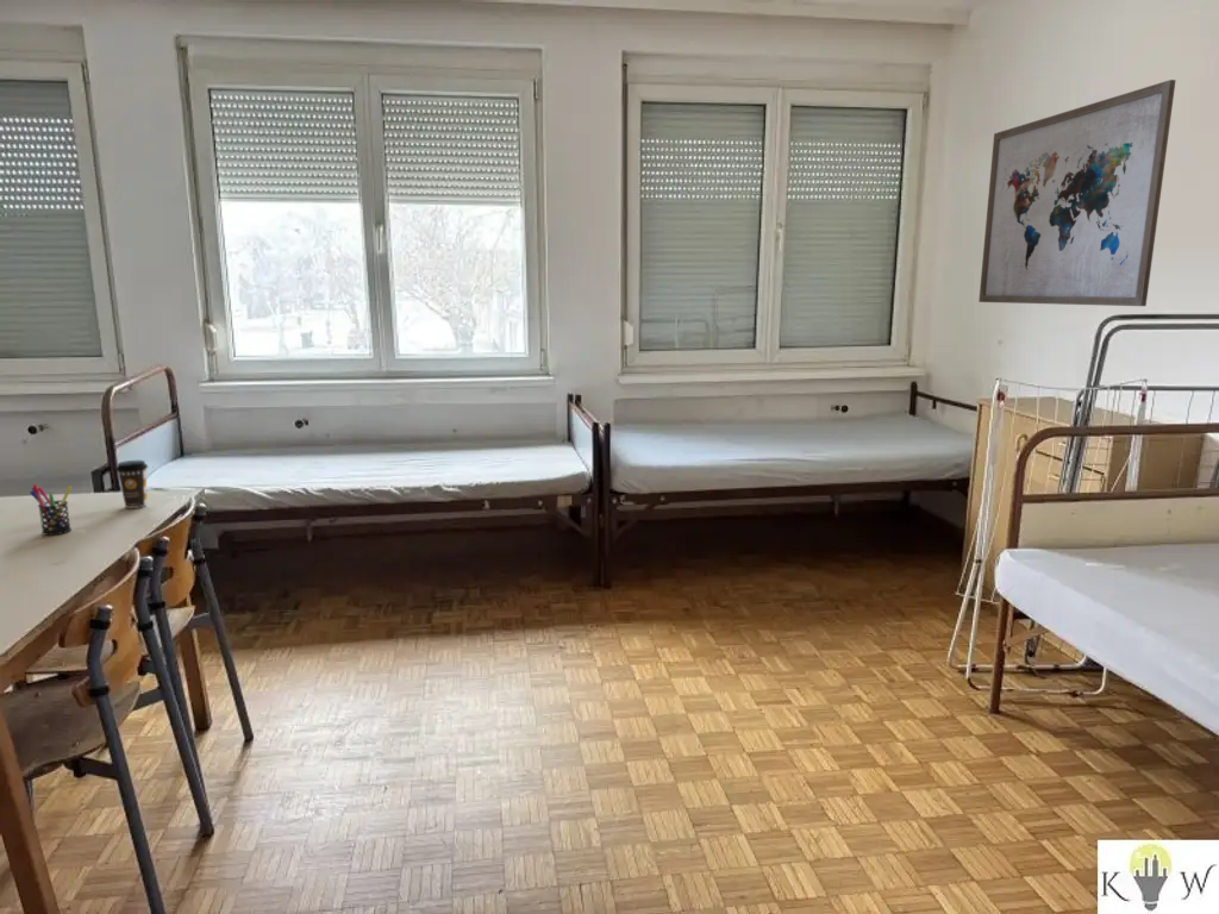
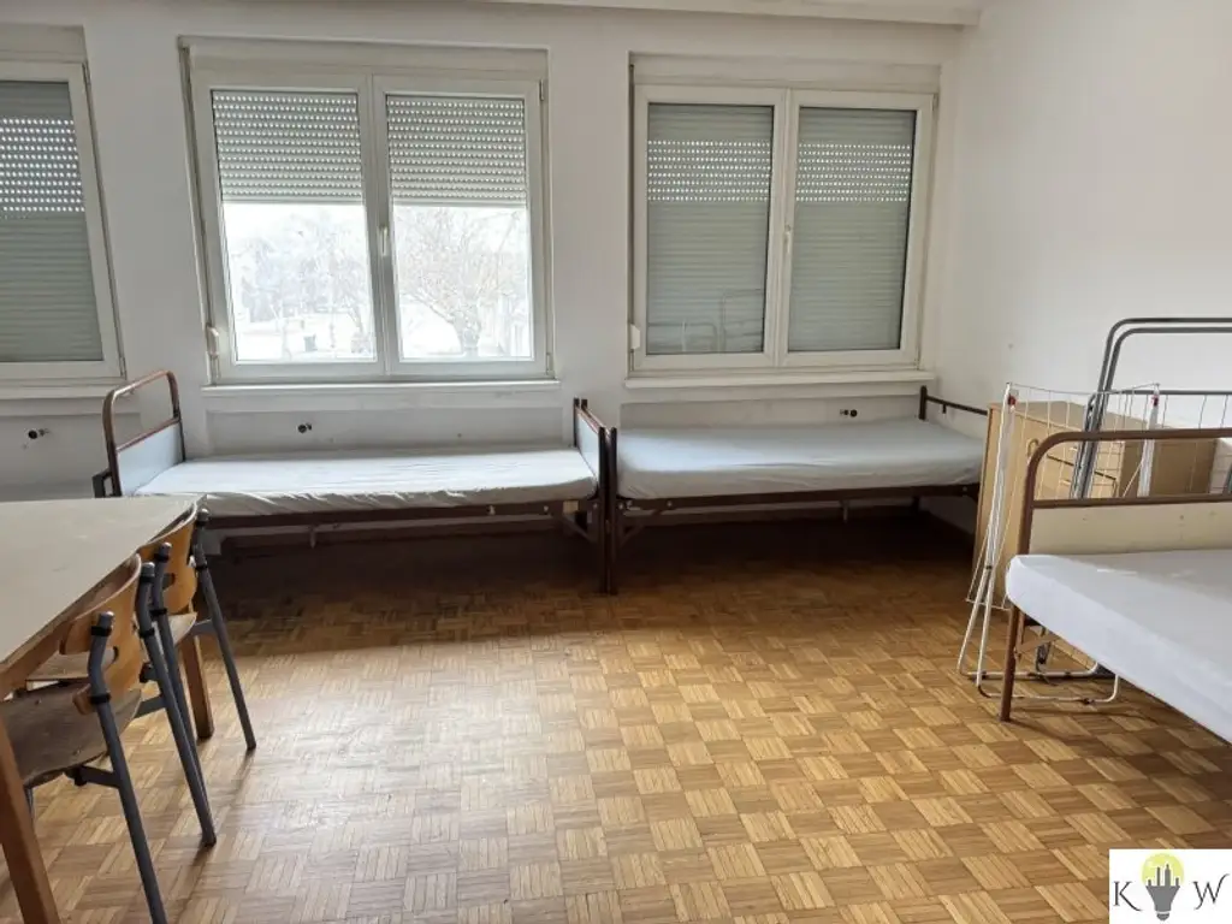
- coffee cup (133, 483)
- wall art (1061, 209)
- pen holder (51, 507)
